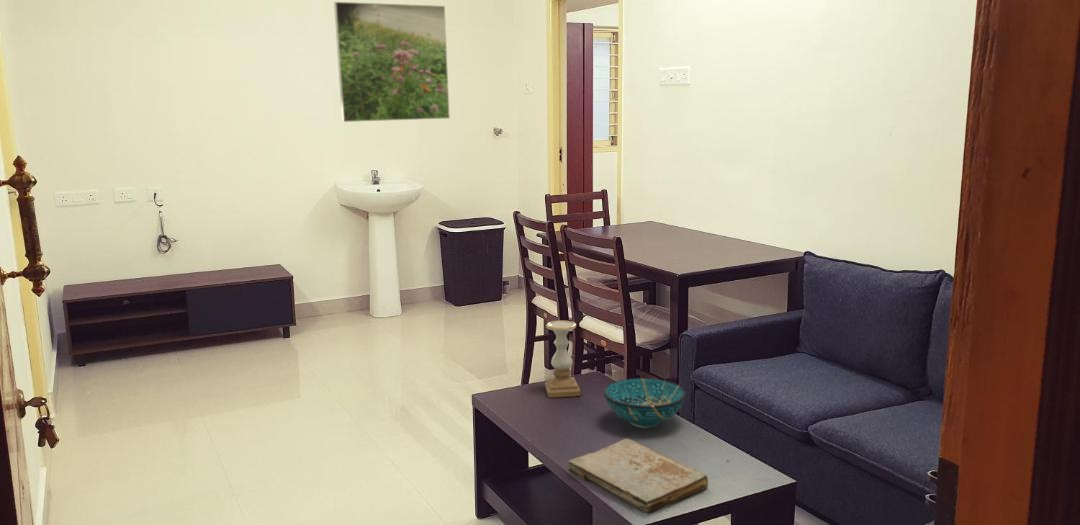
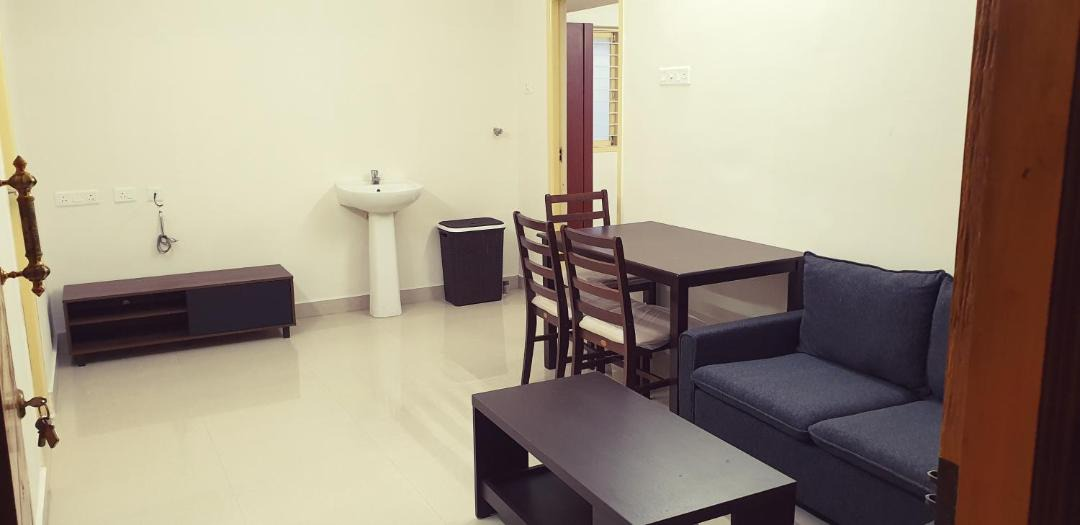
- decorative bowl (644, 406)
- book (637, 473)
- candle holder (561, 358)
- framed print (394, 62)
